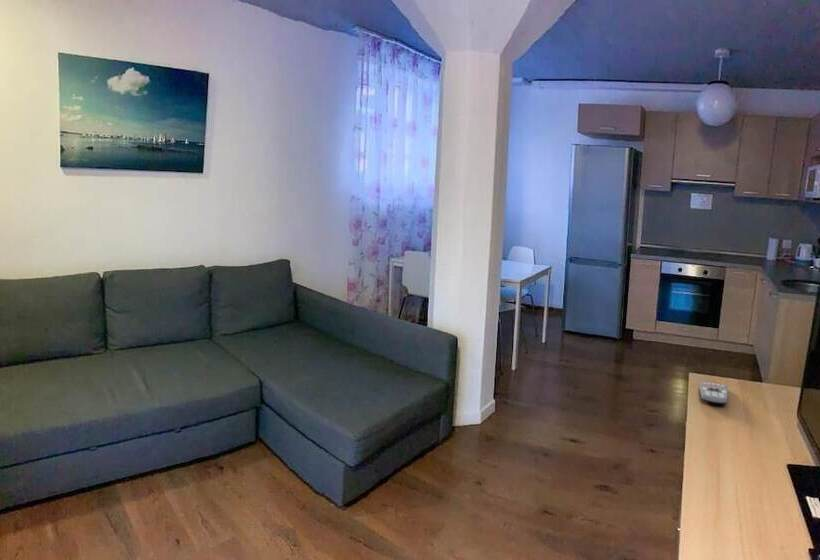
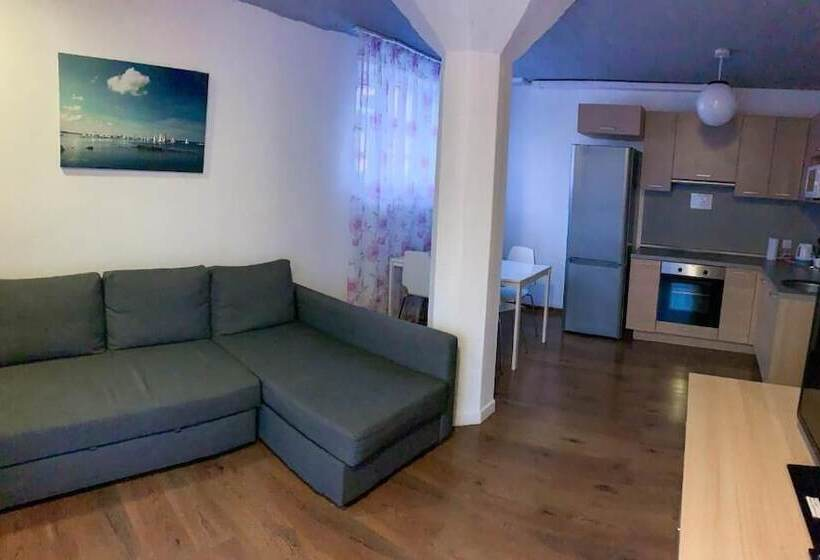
- remote control (713, 393)
